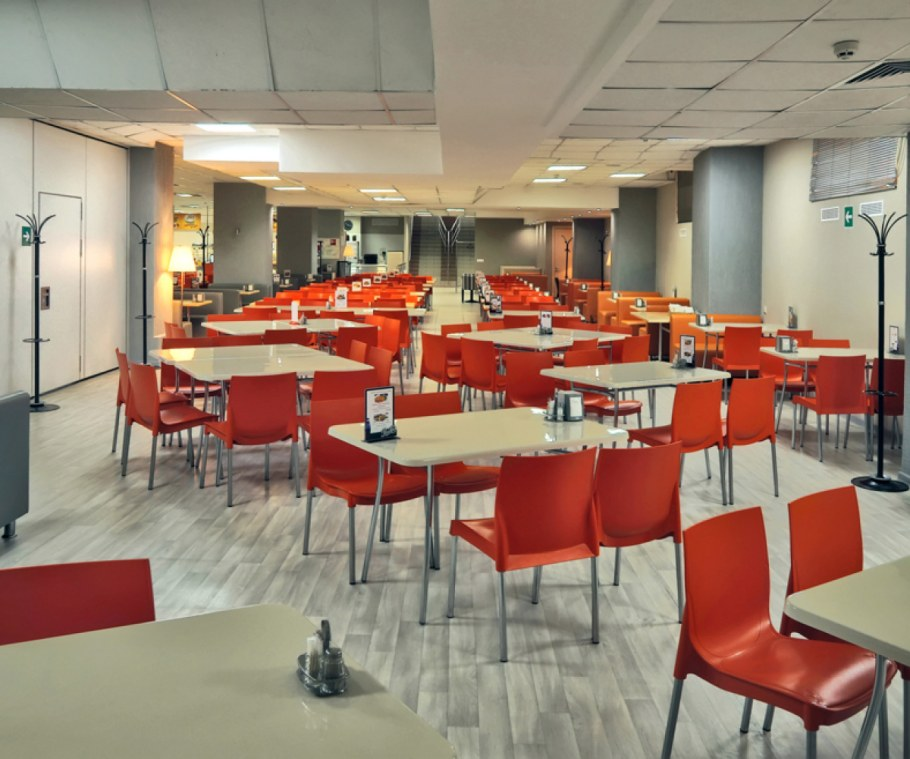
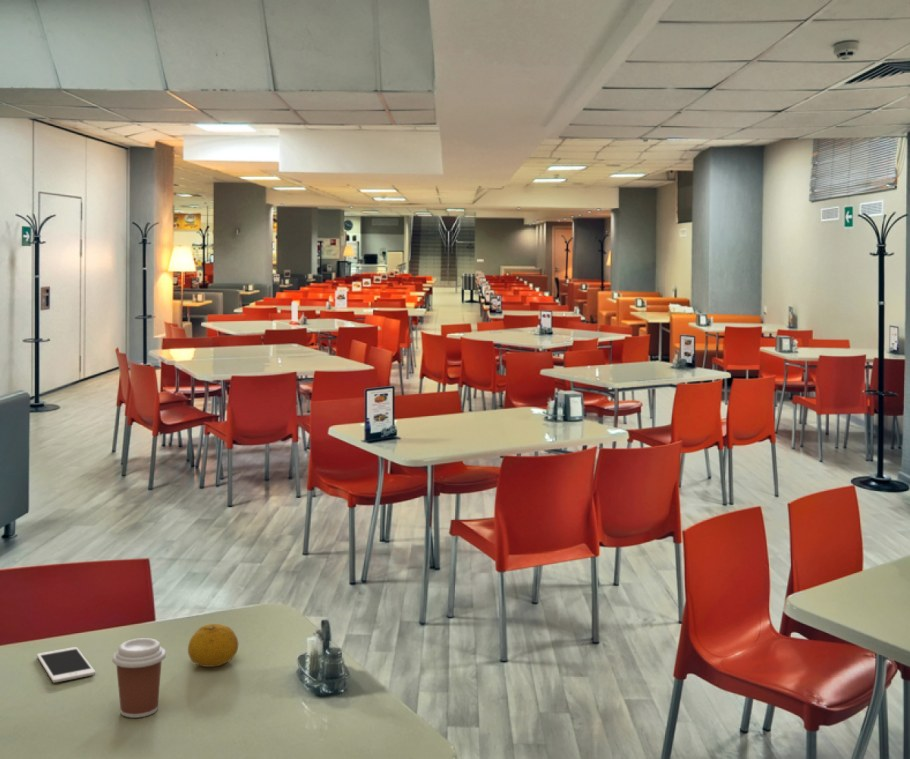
+ fruit (213, 644)
+ coffee cup (139, 677)
+ cell phone (65, 663)
